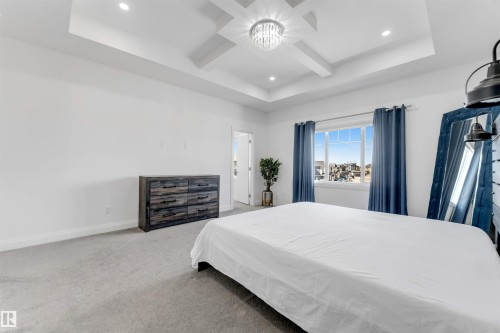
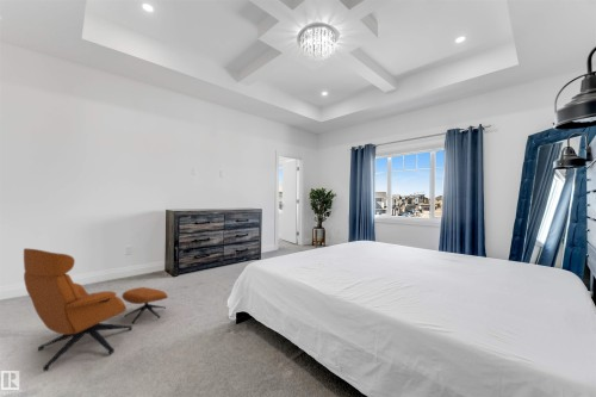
+ armchair (111, 291)
